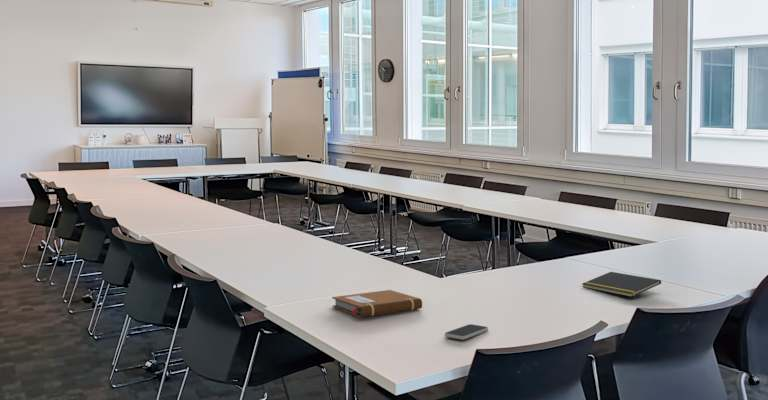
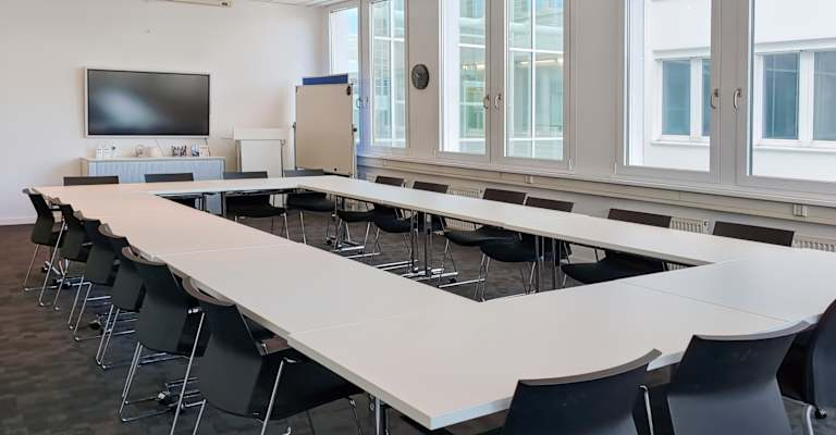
- smartphone (466, 331)
- notebook (375, 303)
- notepad (620, 283)
